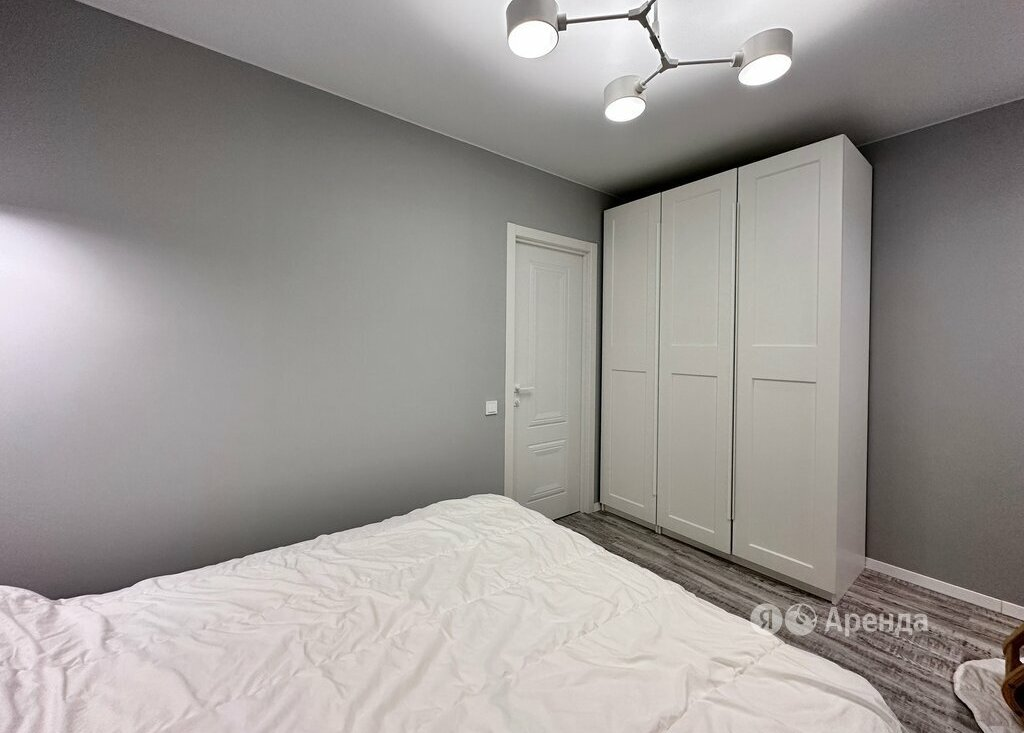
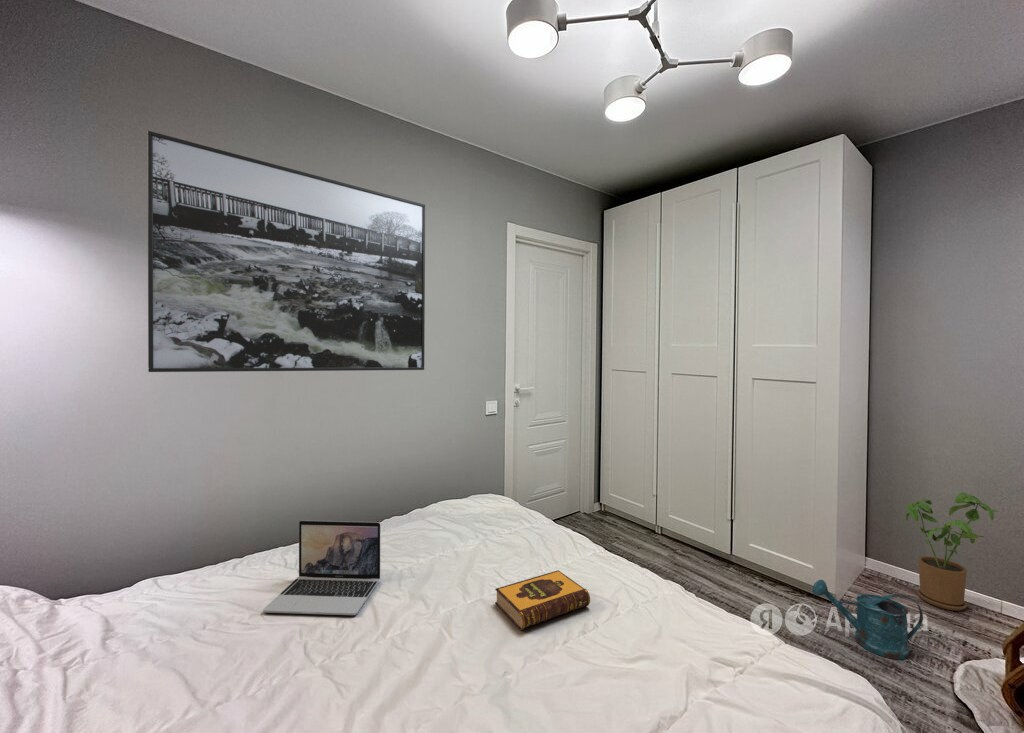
+ laptop (325, 564)
+ watering can (864, 615)
+ house plant (946, 548)
+ hardback book (542, 598)
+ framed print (311, 273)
